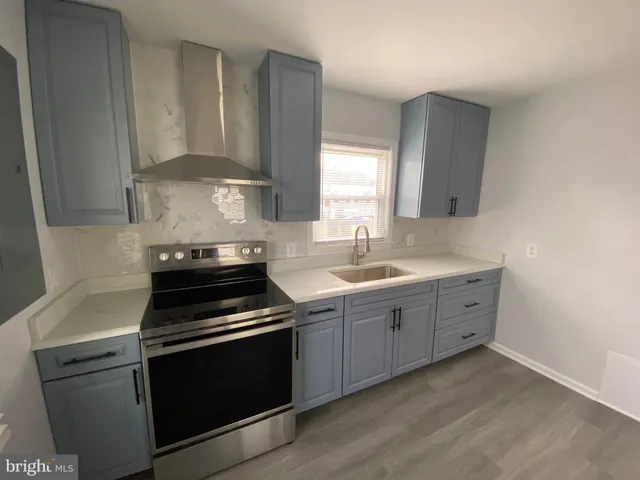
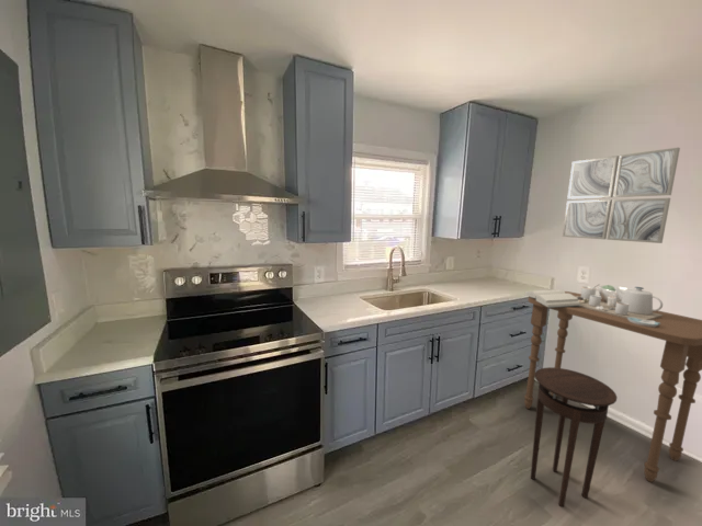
+ side table (564, 352)
+ stool (562, 436)
+ wall art (613, 199)
